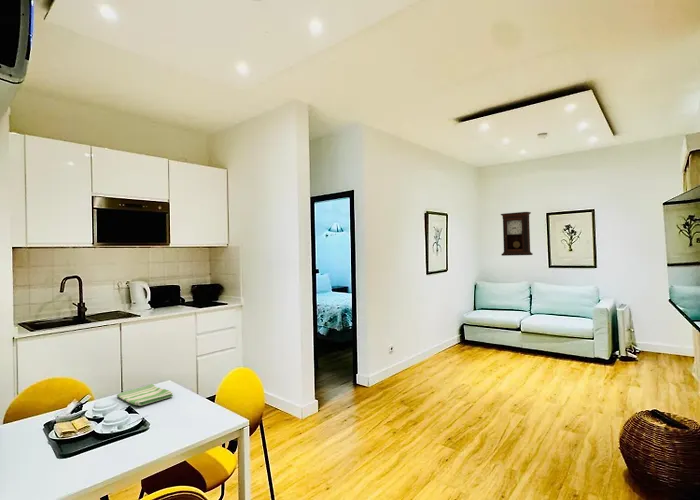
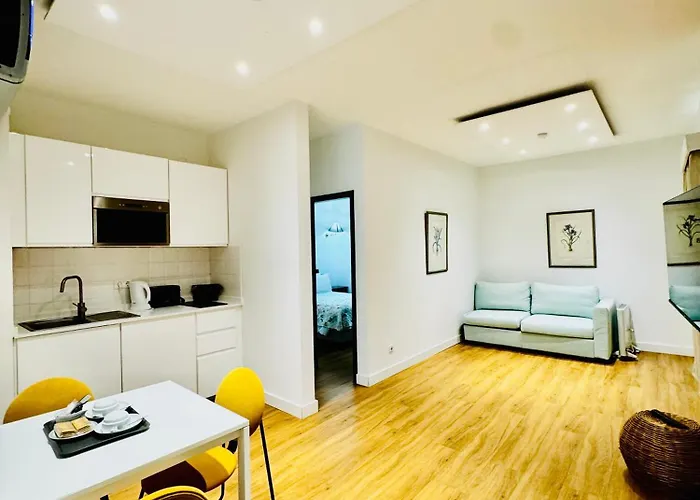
- pendulum clock (515, 234)
- dish towel (145, 394)
